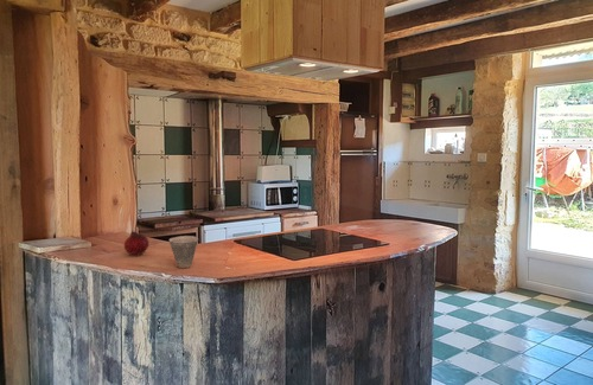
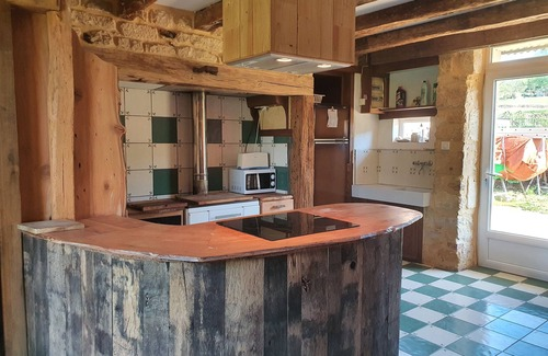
- cup (184, 252)
- fruit (136, 243)
